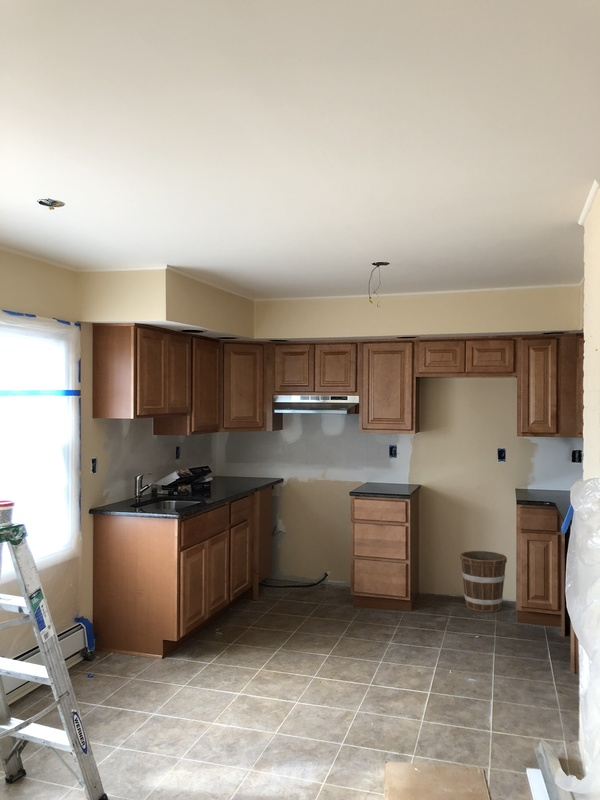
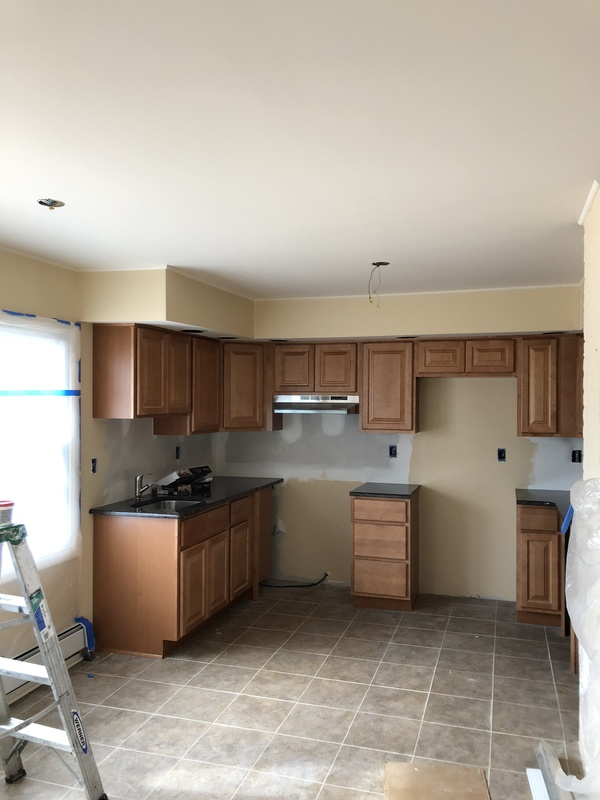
- bucket (483, 581)
